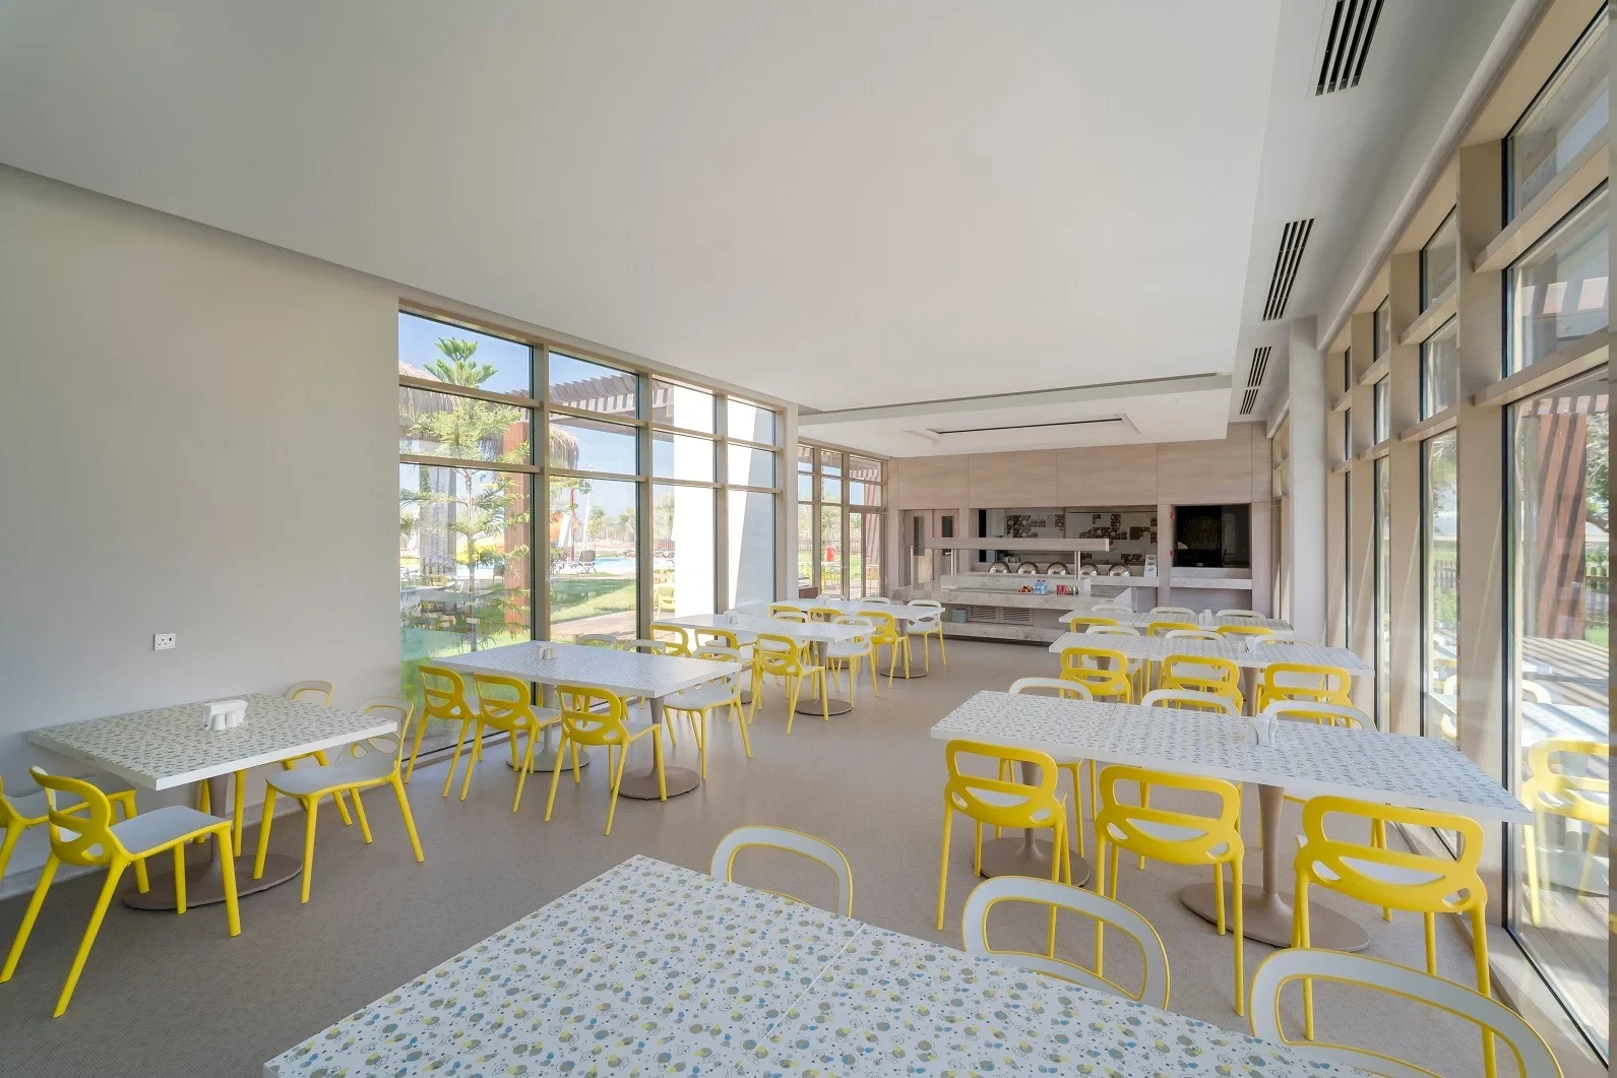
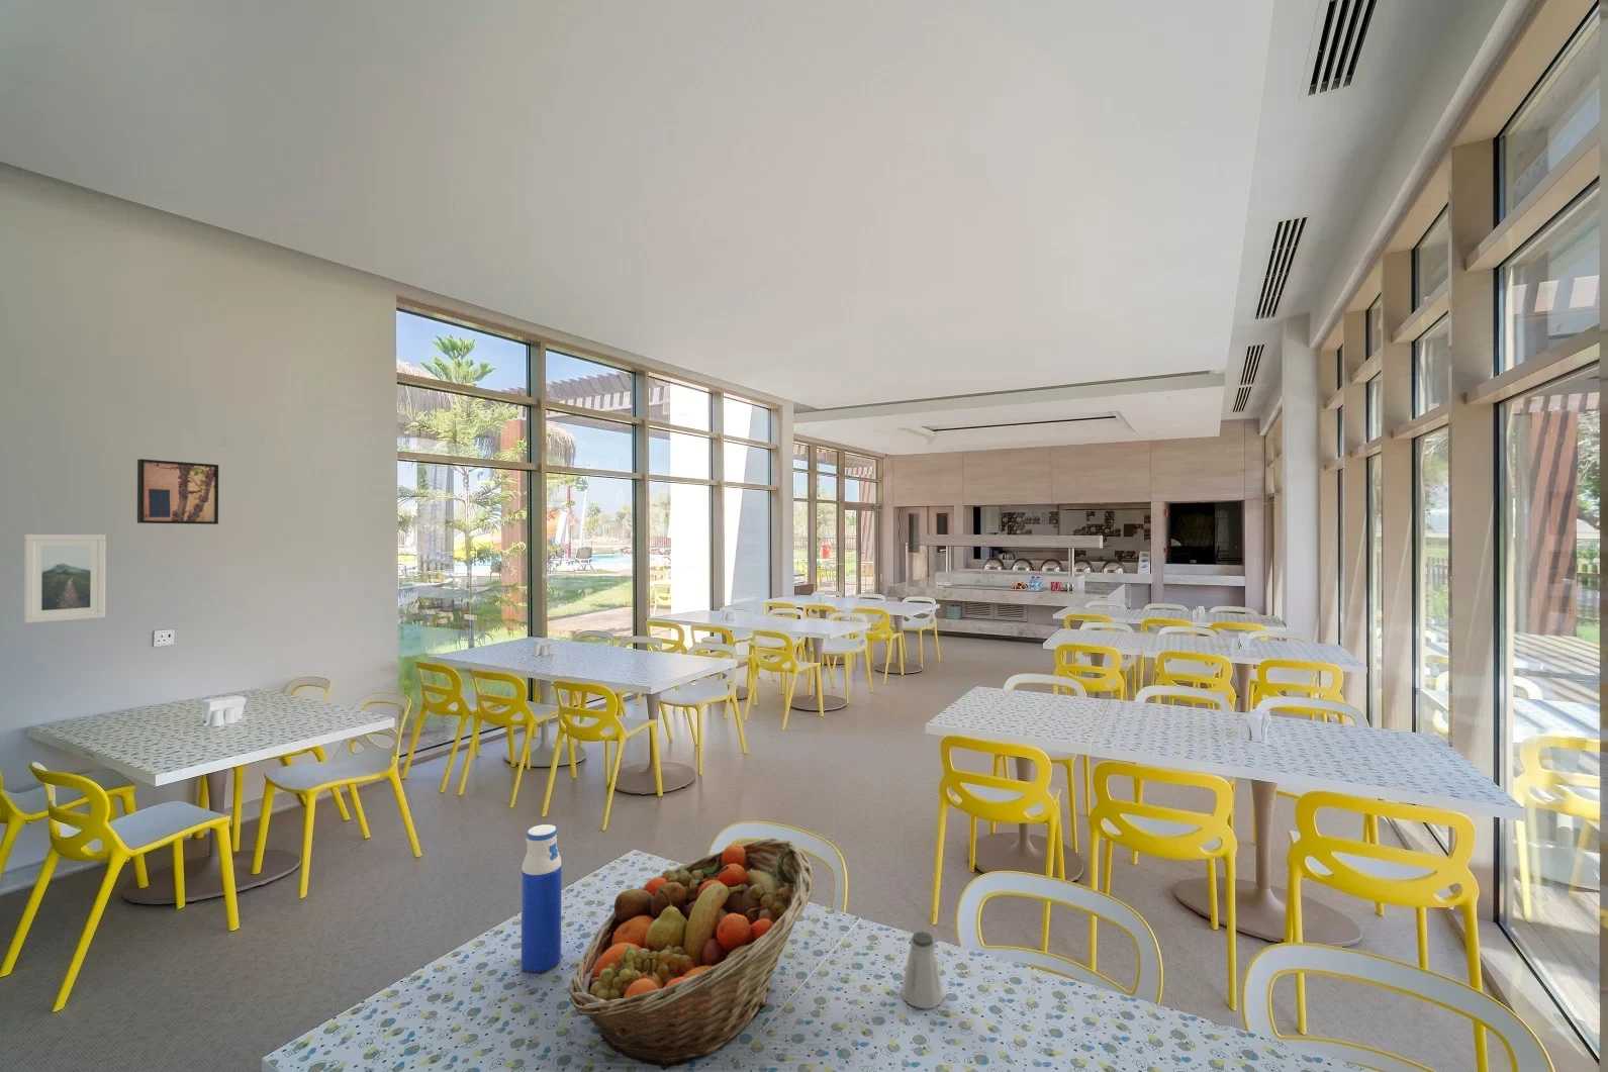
+ saltshaker (921, 964)
+ wall art (179, 492)
+ fruit basket (699, 934)
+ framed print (66, 577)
+ water bottle (541, 895)
